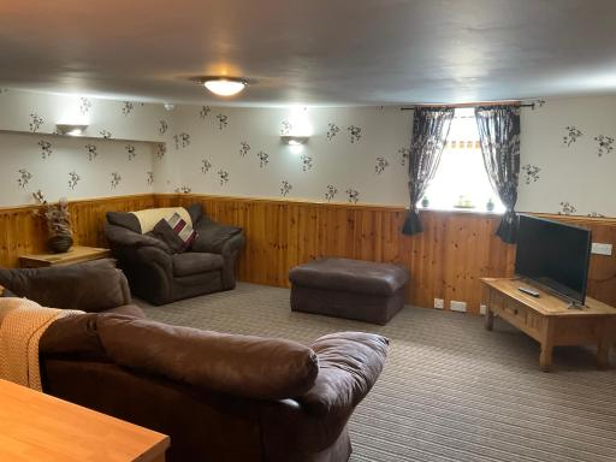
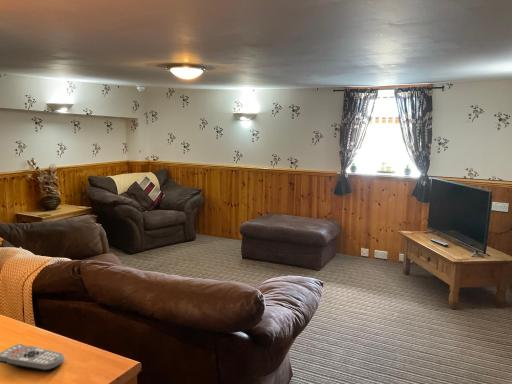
+ remote control (32, 357)
